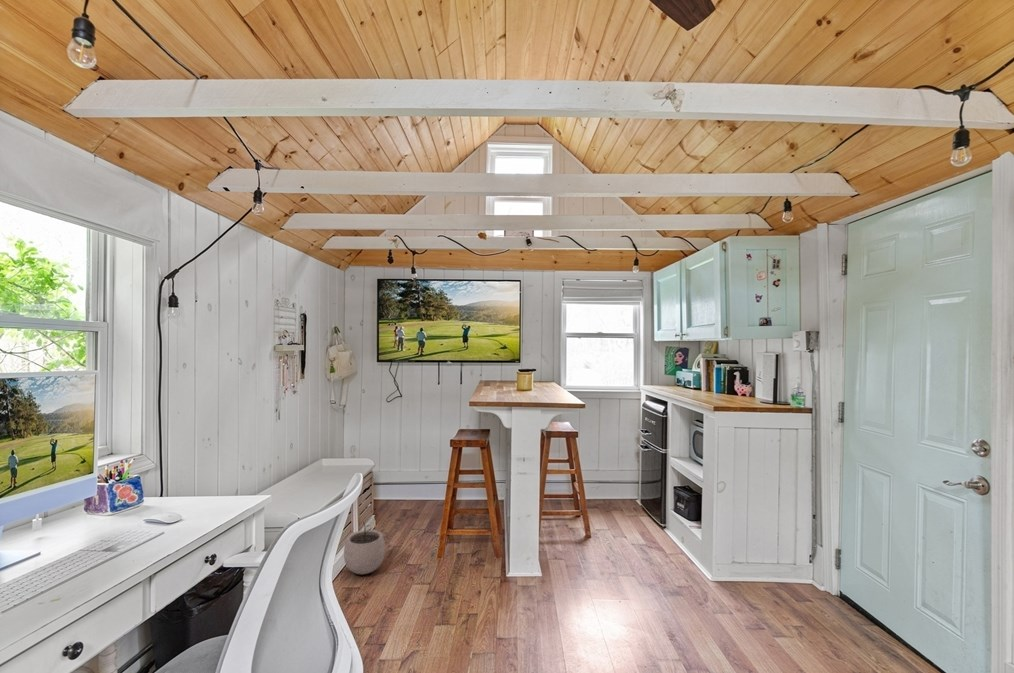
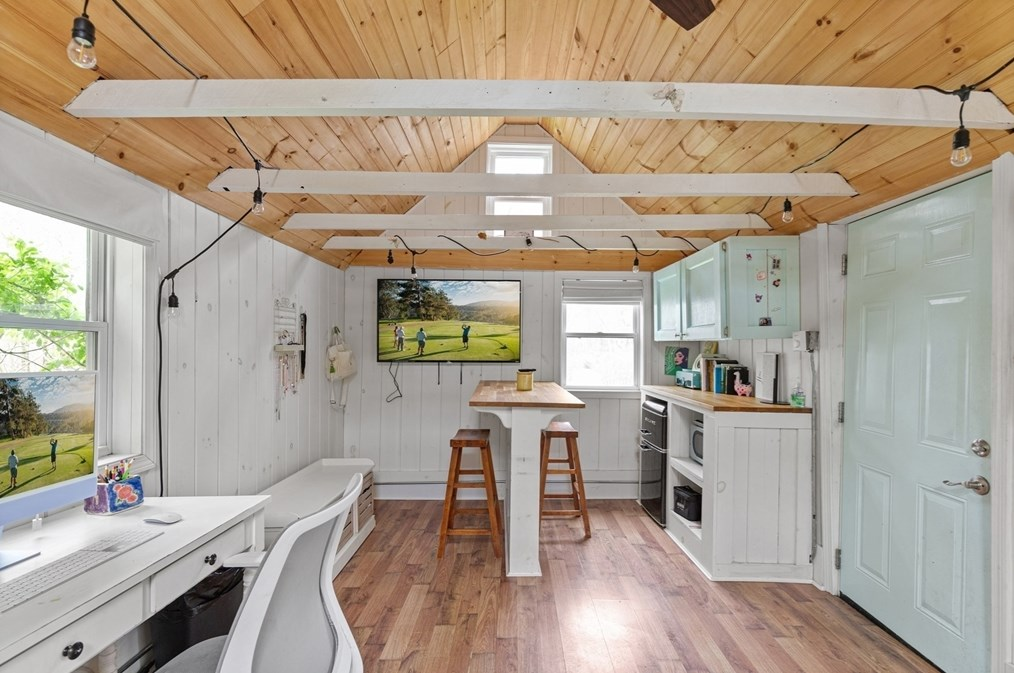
- plant pot (364, 546)
